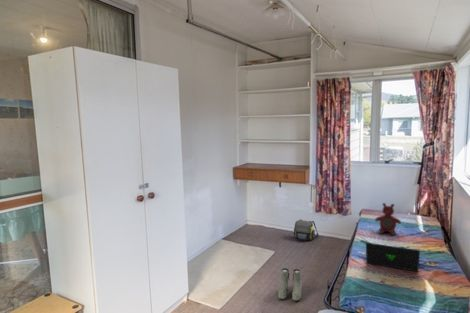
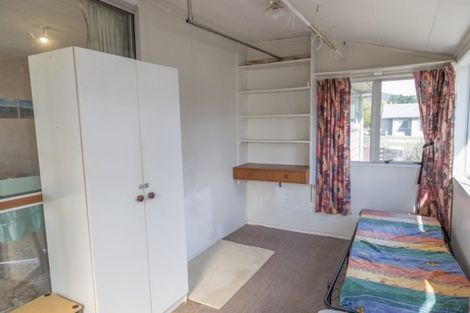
- shoulder bag (304, 229)
- laptop (391, 251)
- boots (288, 281)
- teddy bear (387, 218)
